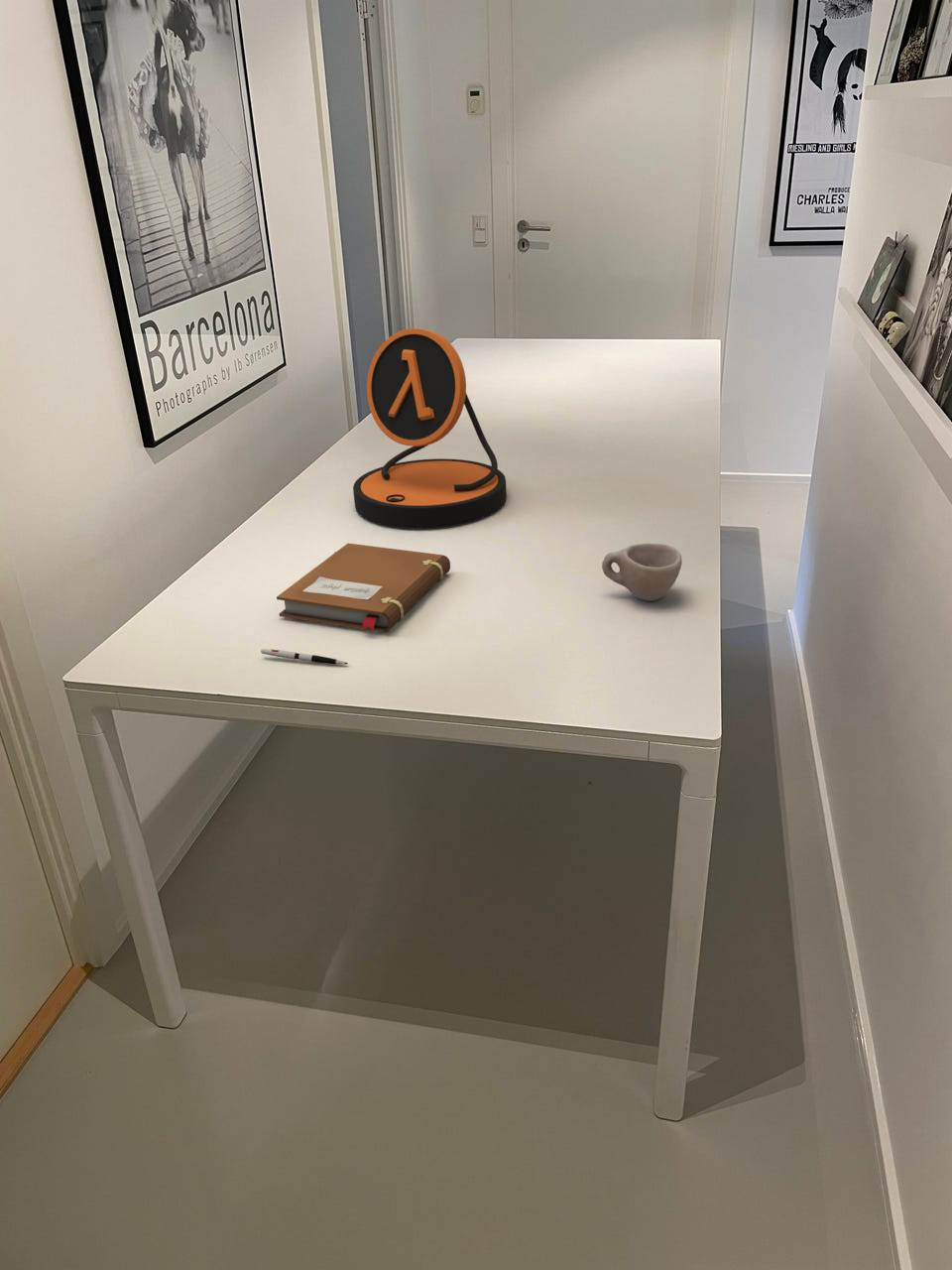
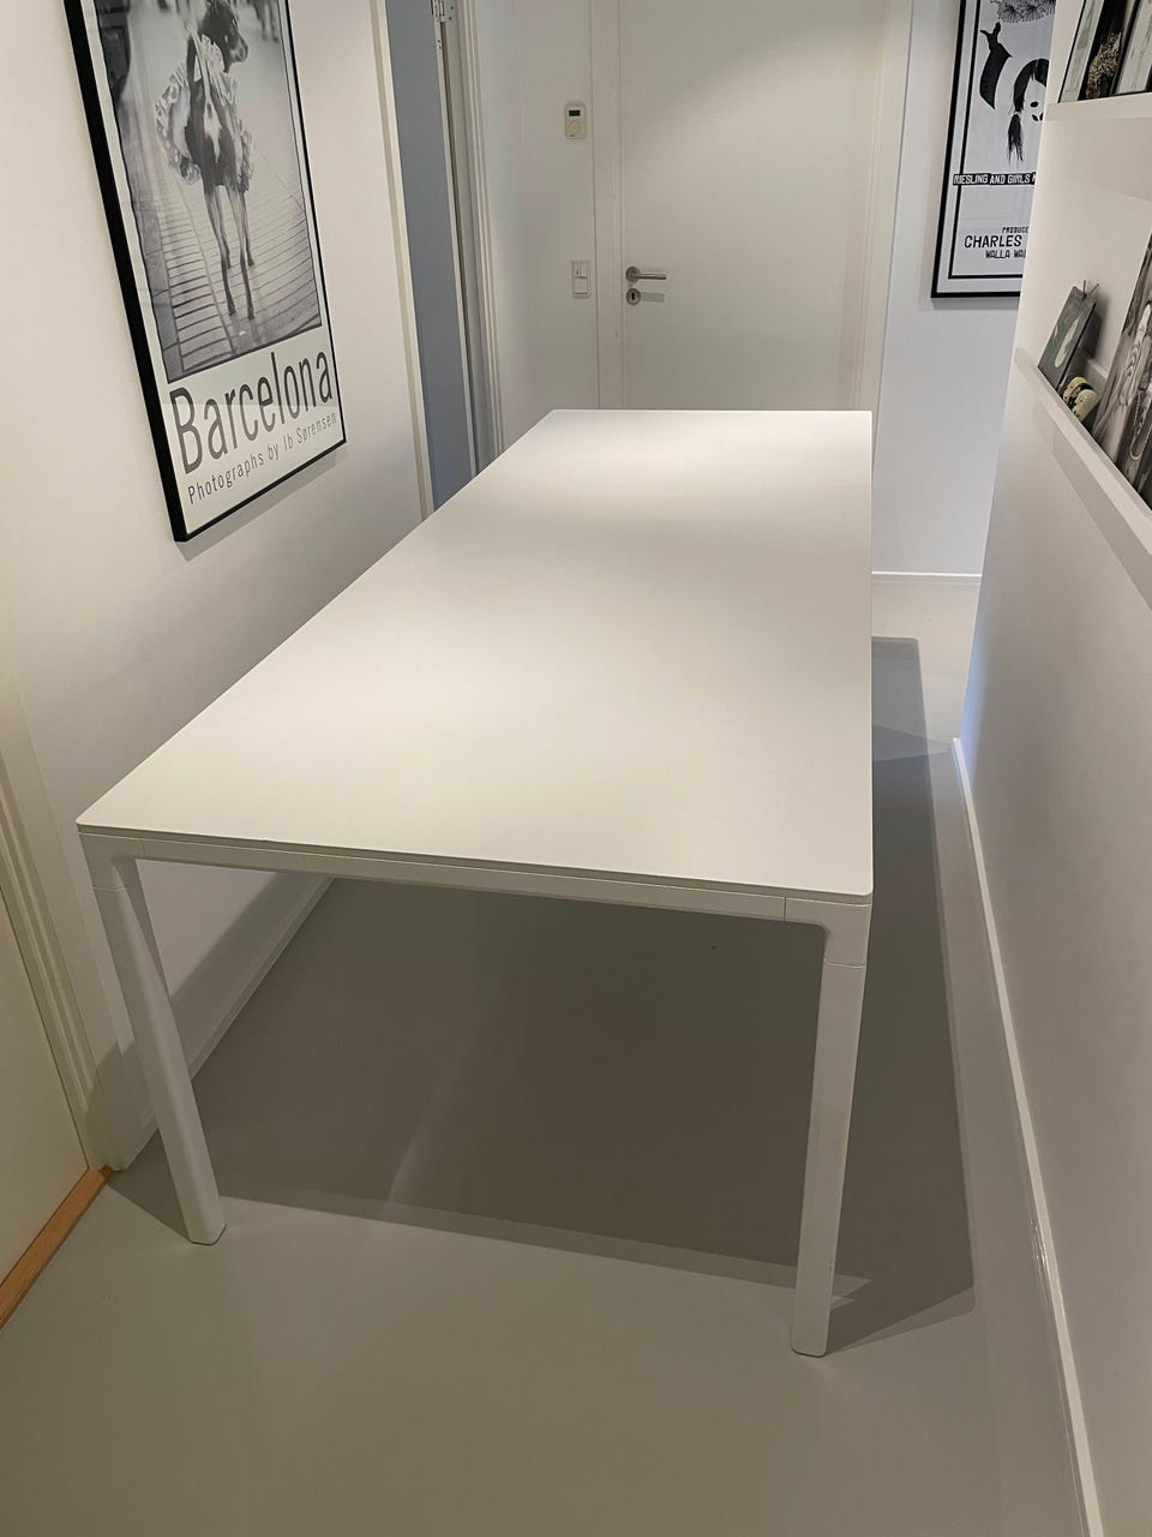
- notebook (366, 586)
- pen (304, 657)
- desk lamp (424, 418)
- cup (641, 574)
